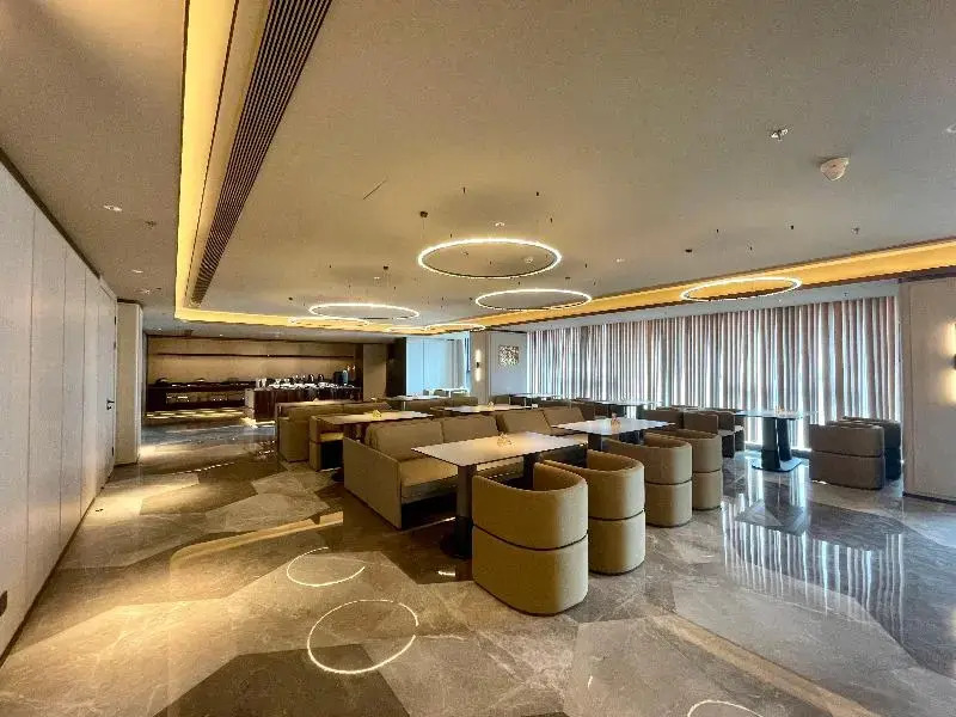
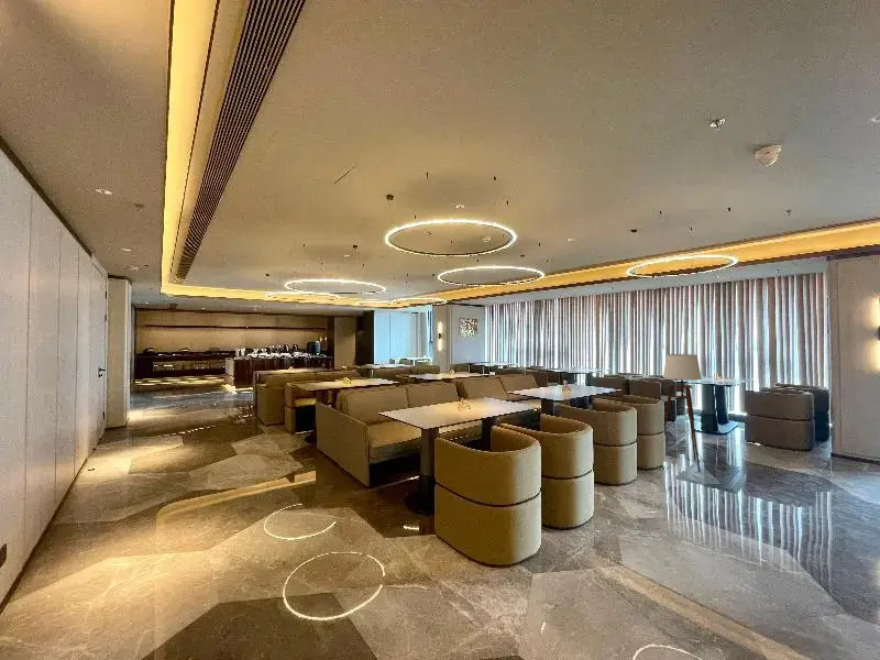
+ floor lamp (691, 409)
